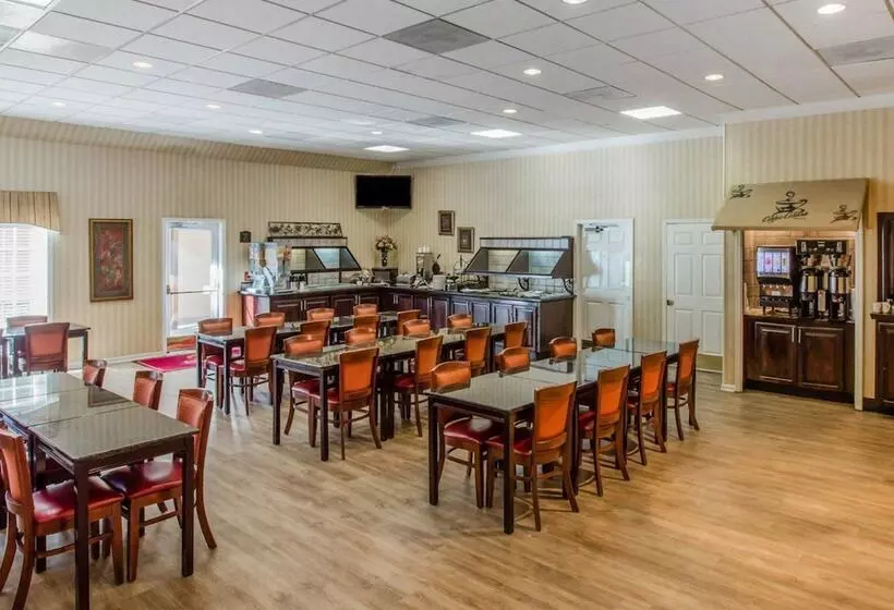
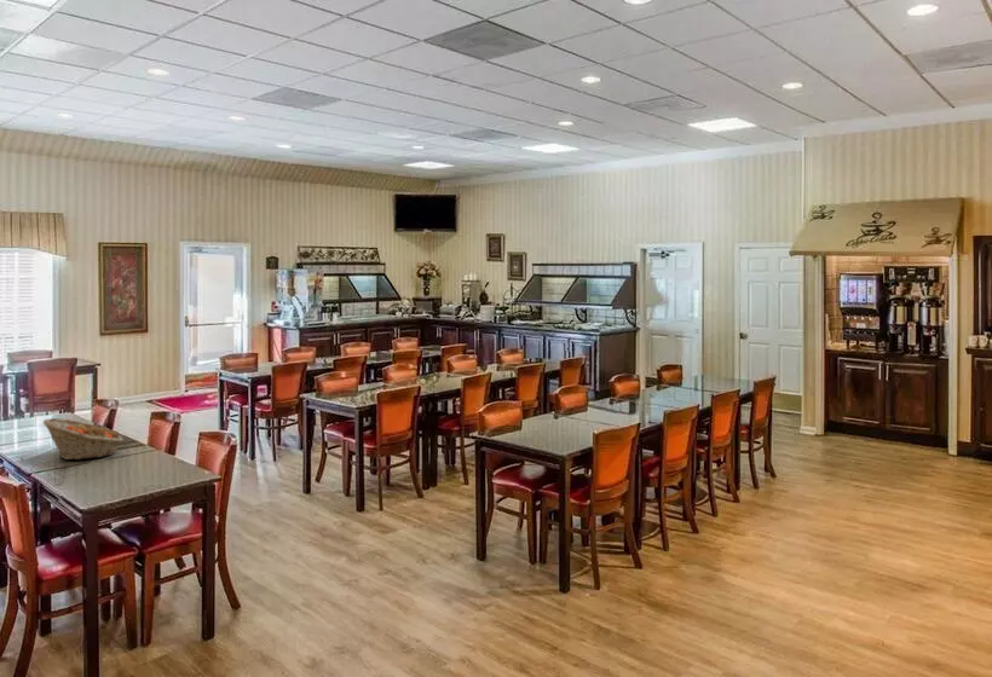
+ fruit basket (83, 436)
